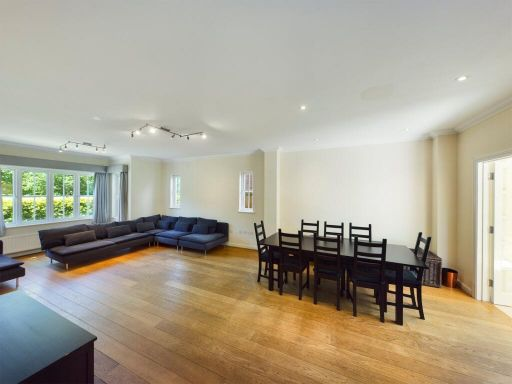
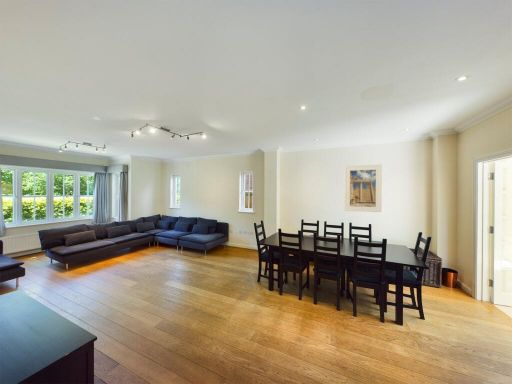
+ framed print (362, 188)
